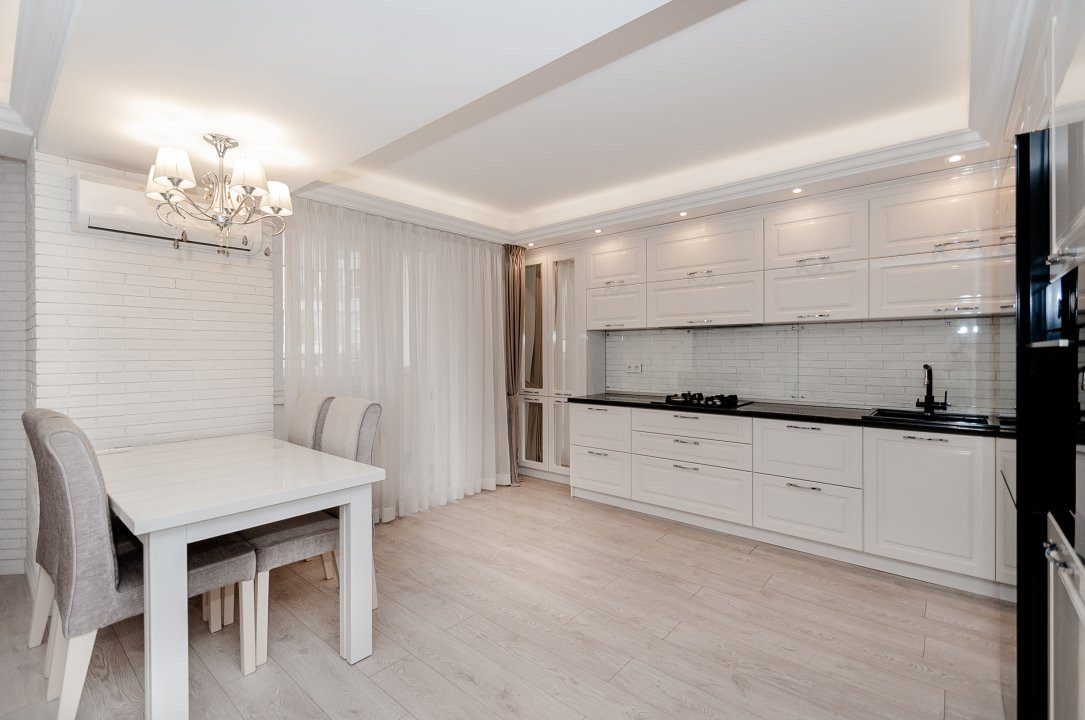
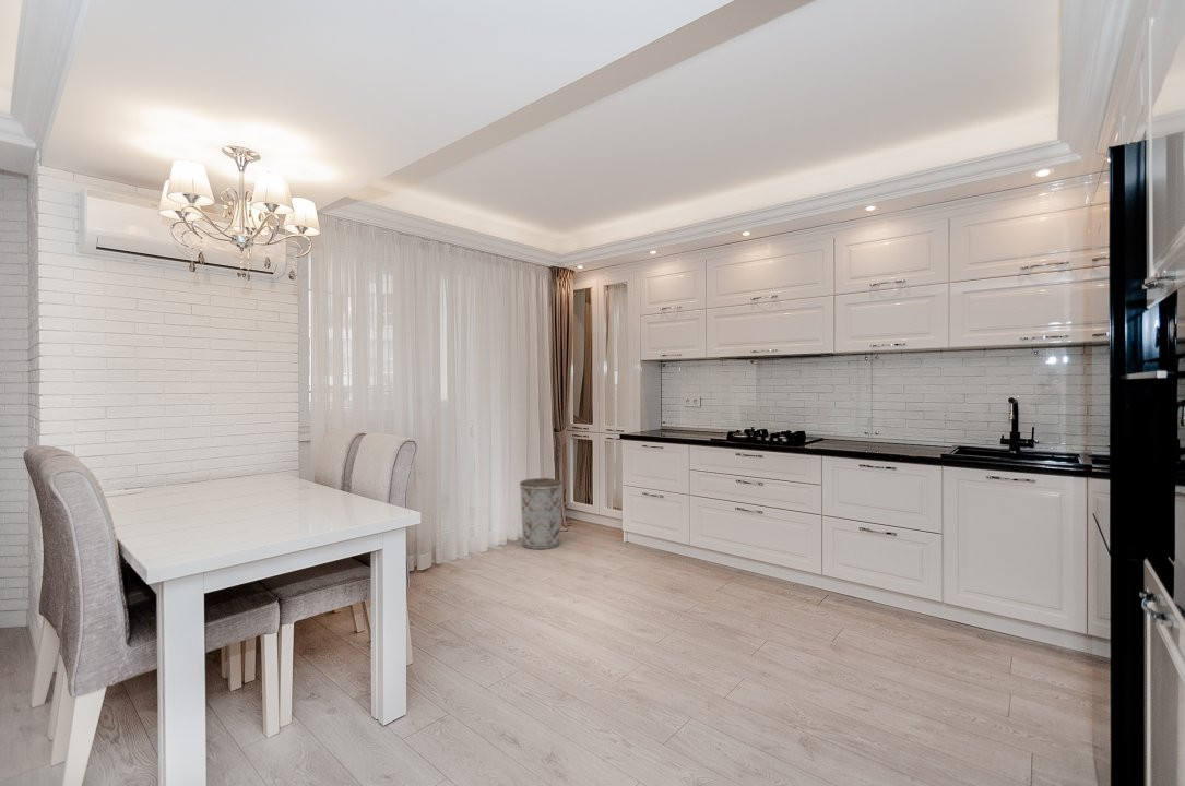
+ trash can (541, 511)
